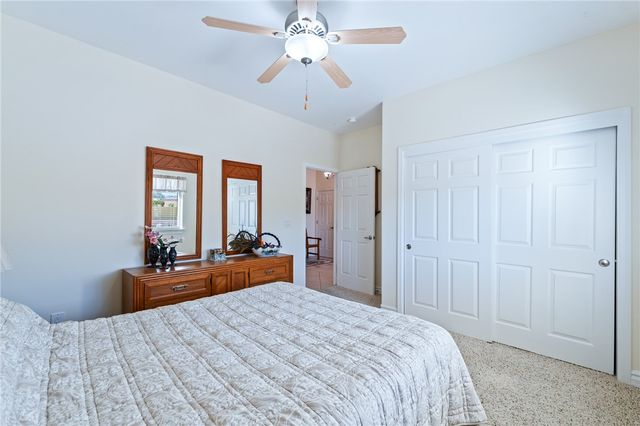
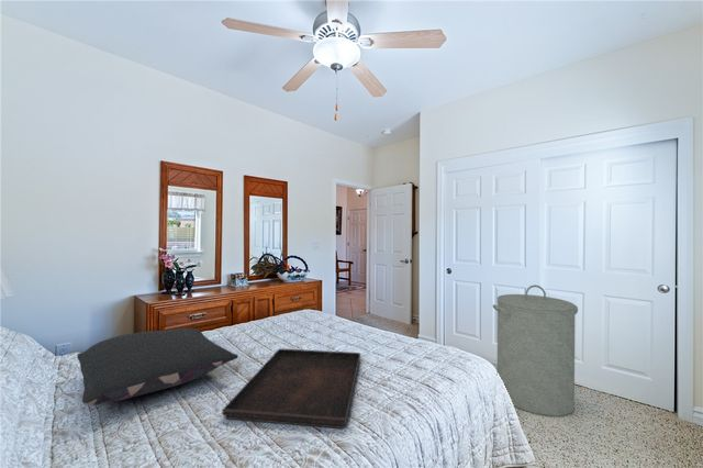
+ laundry hamper (533, 341)
+ serving tray (304, 379)
+ pillow (157, 357)
